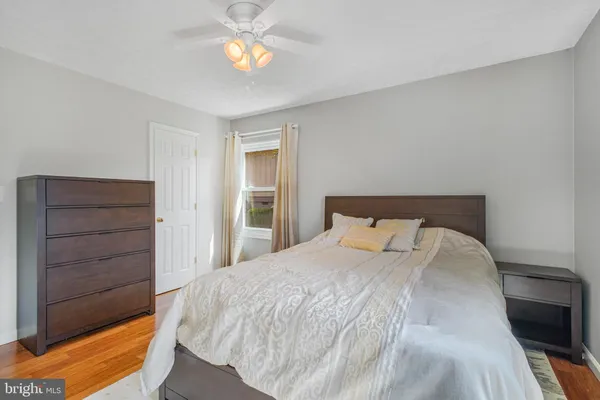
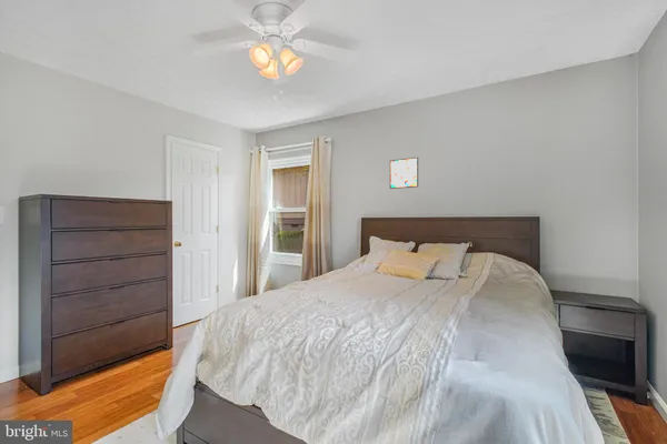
+ wall art (404, 173)
